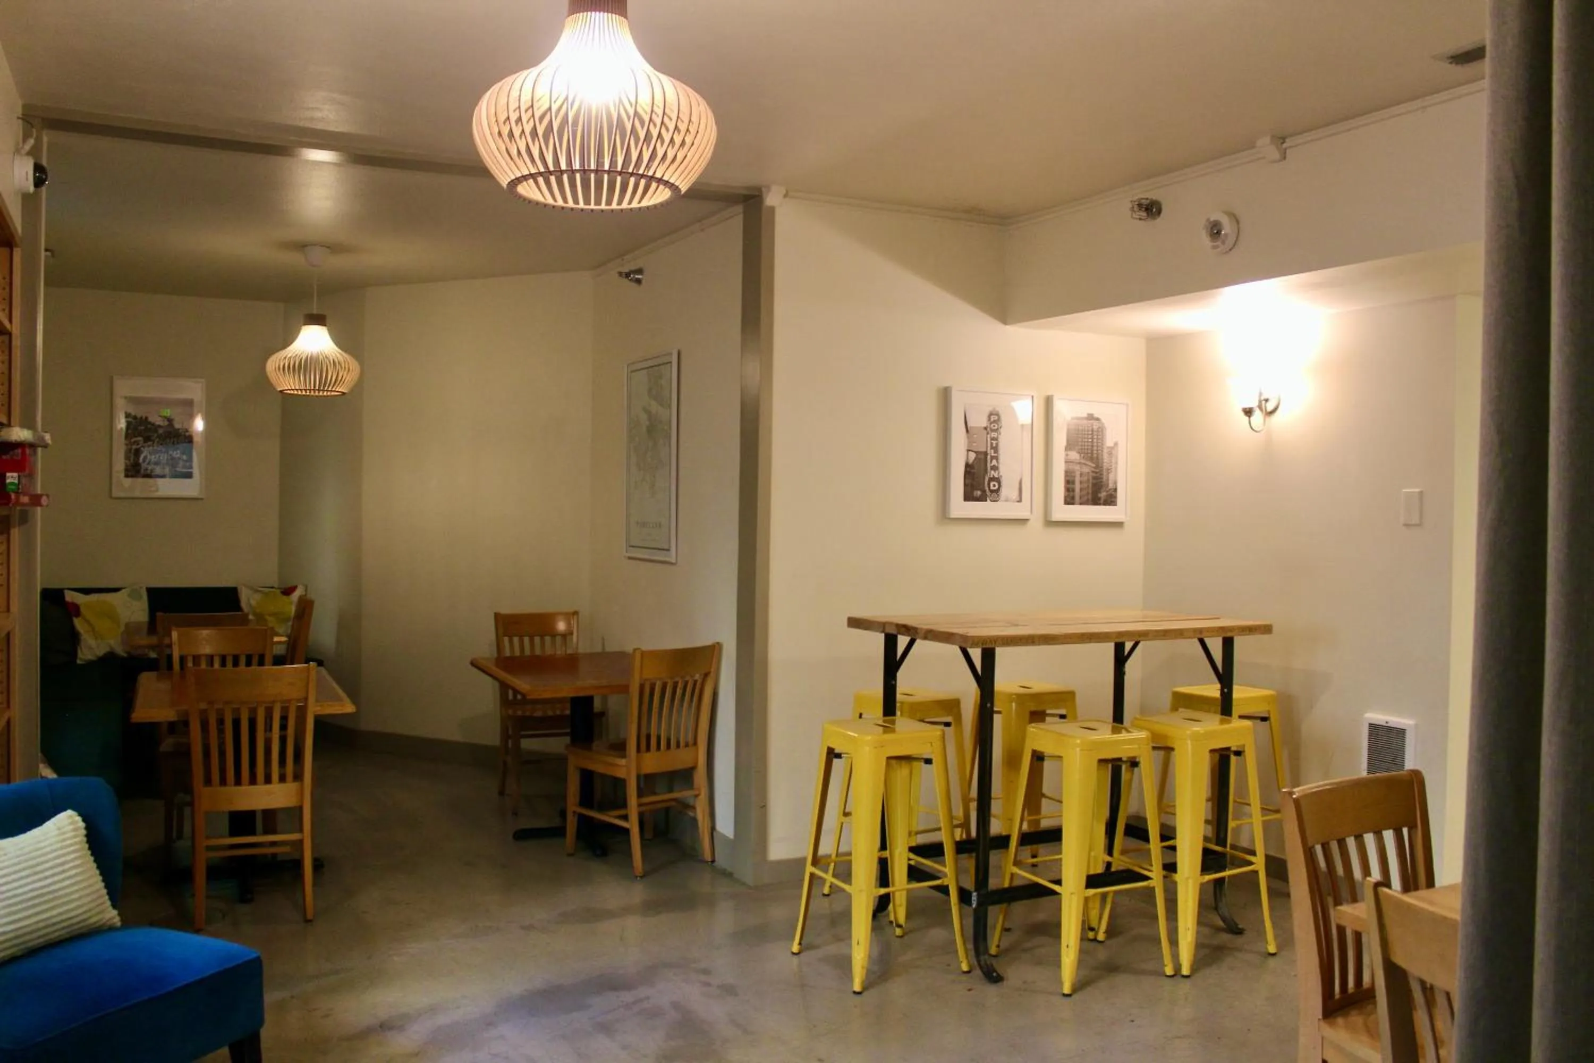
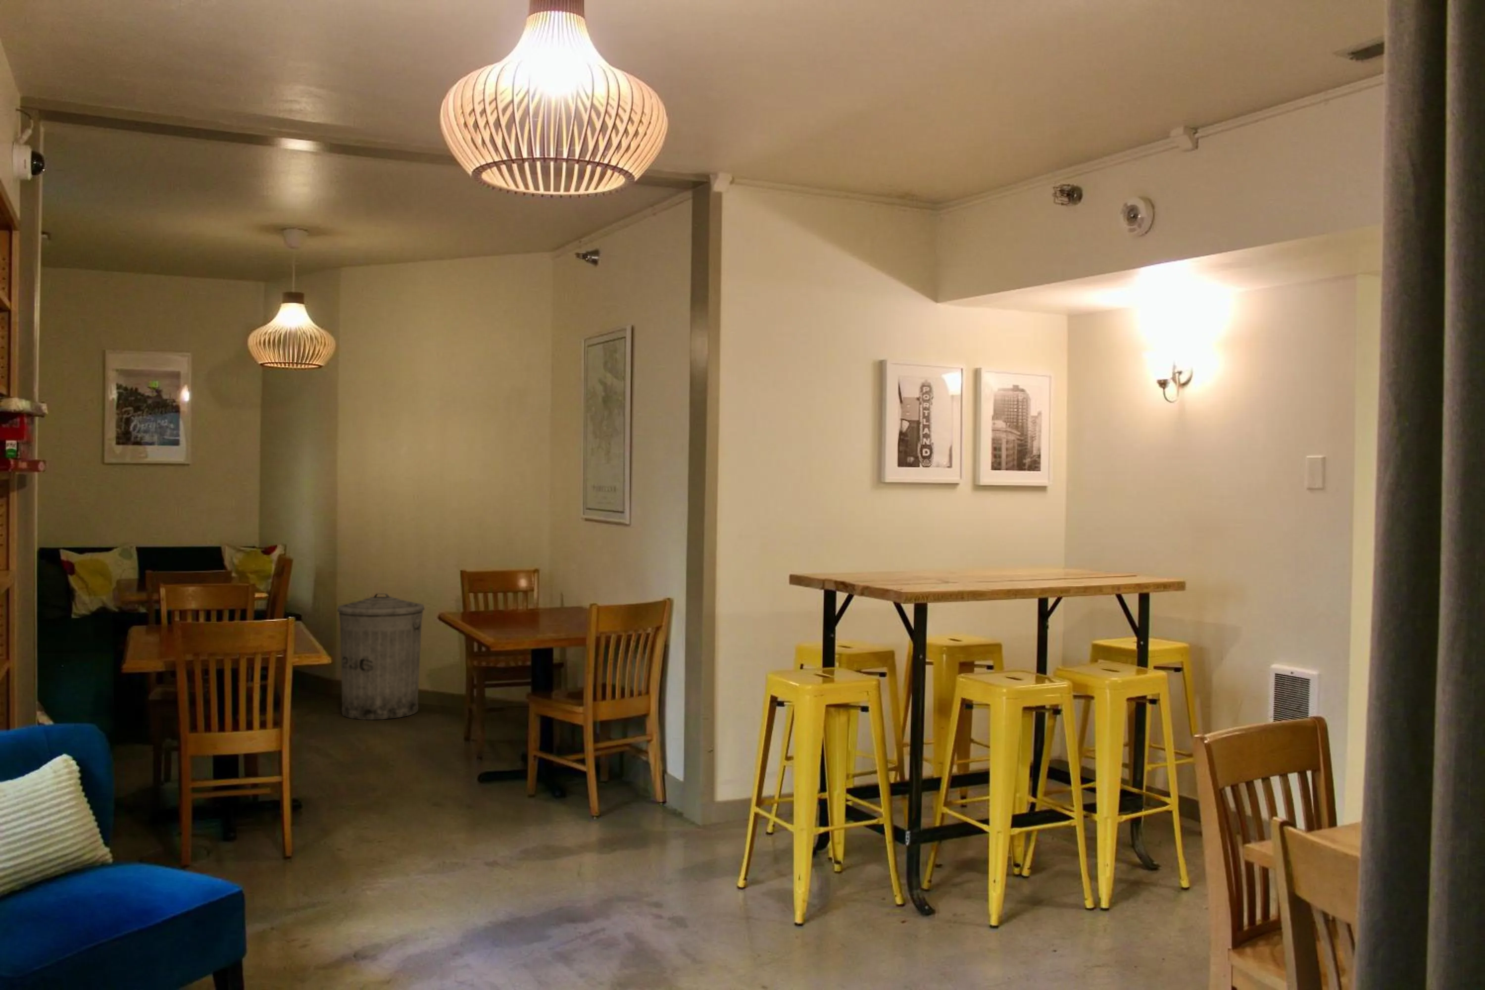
+ trash can (381, 652)
